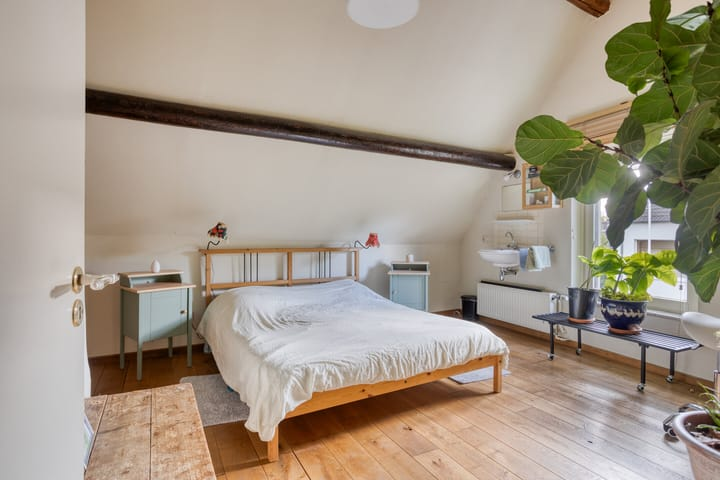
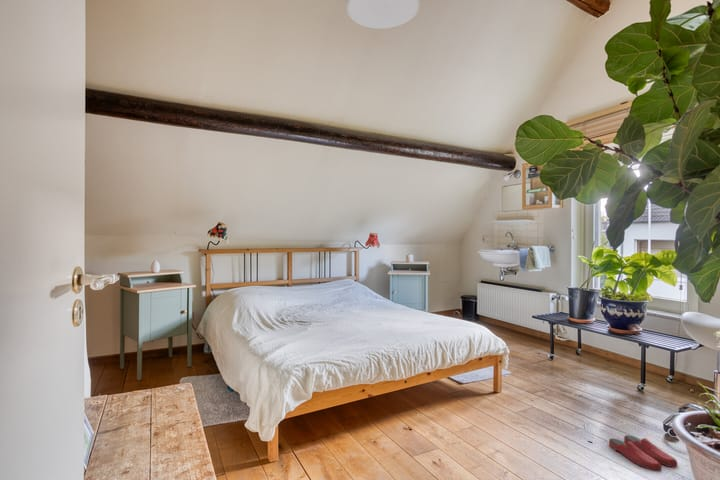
+ slippers (641, 448)
